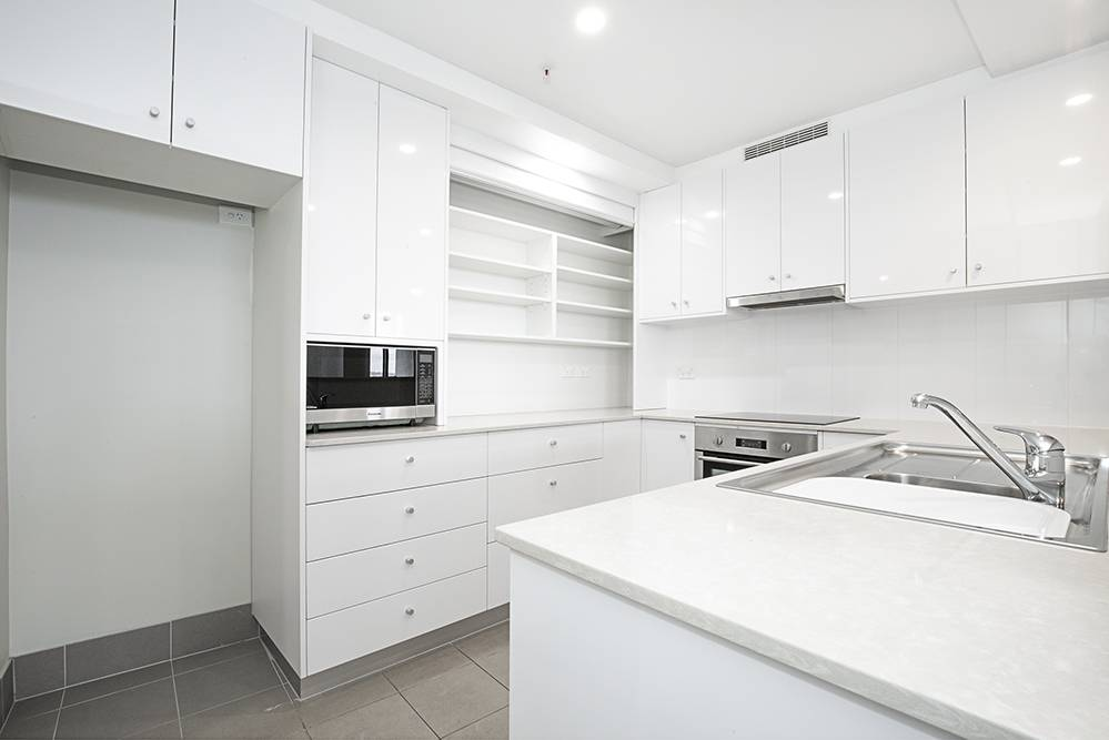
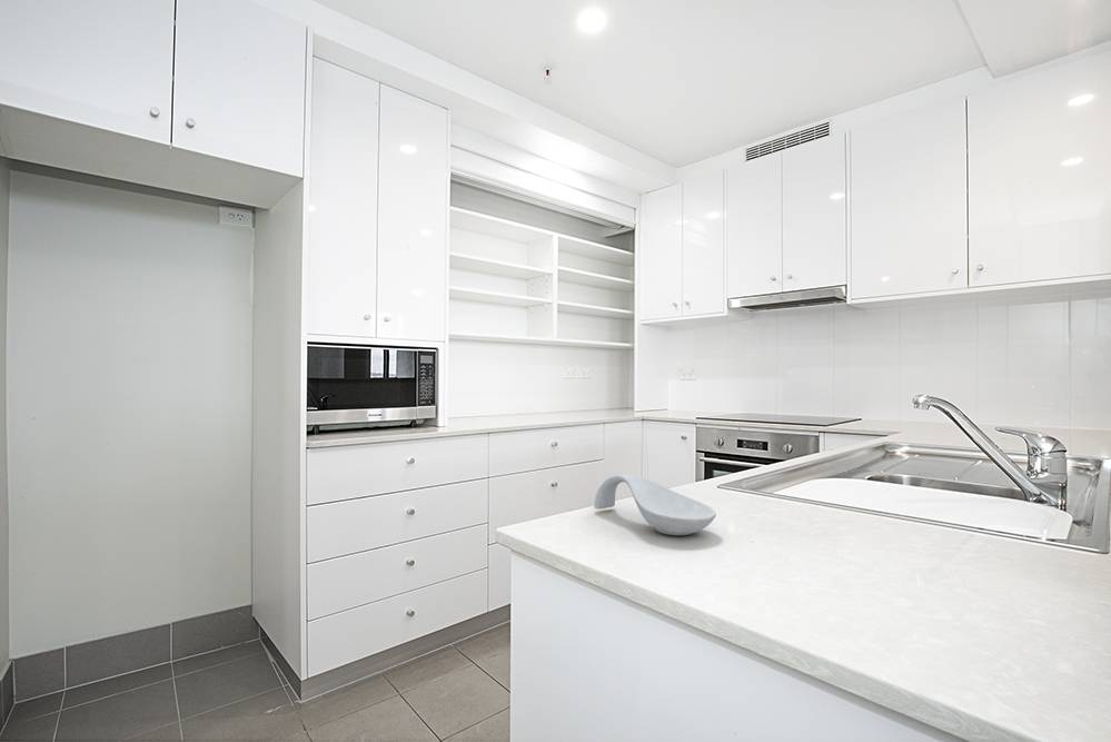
+ spoon rest (648, 501)
